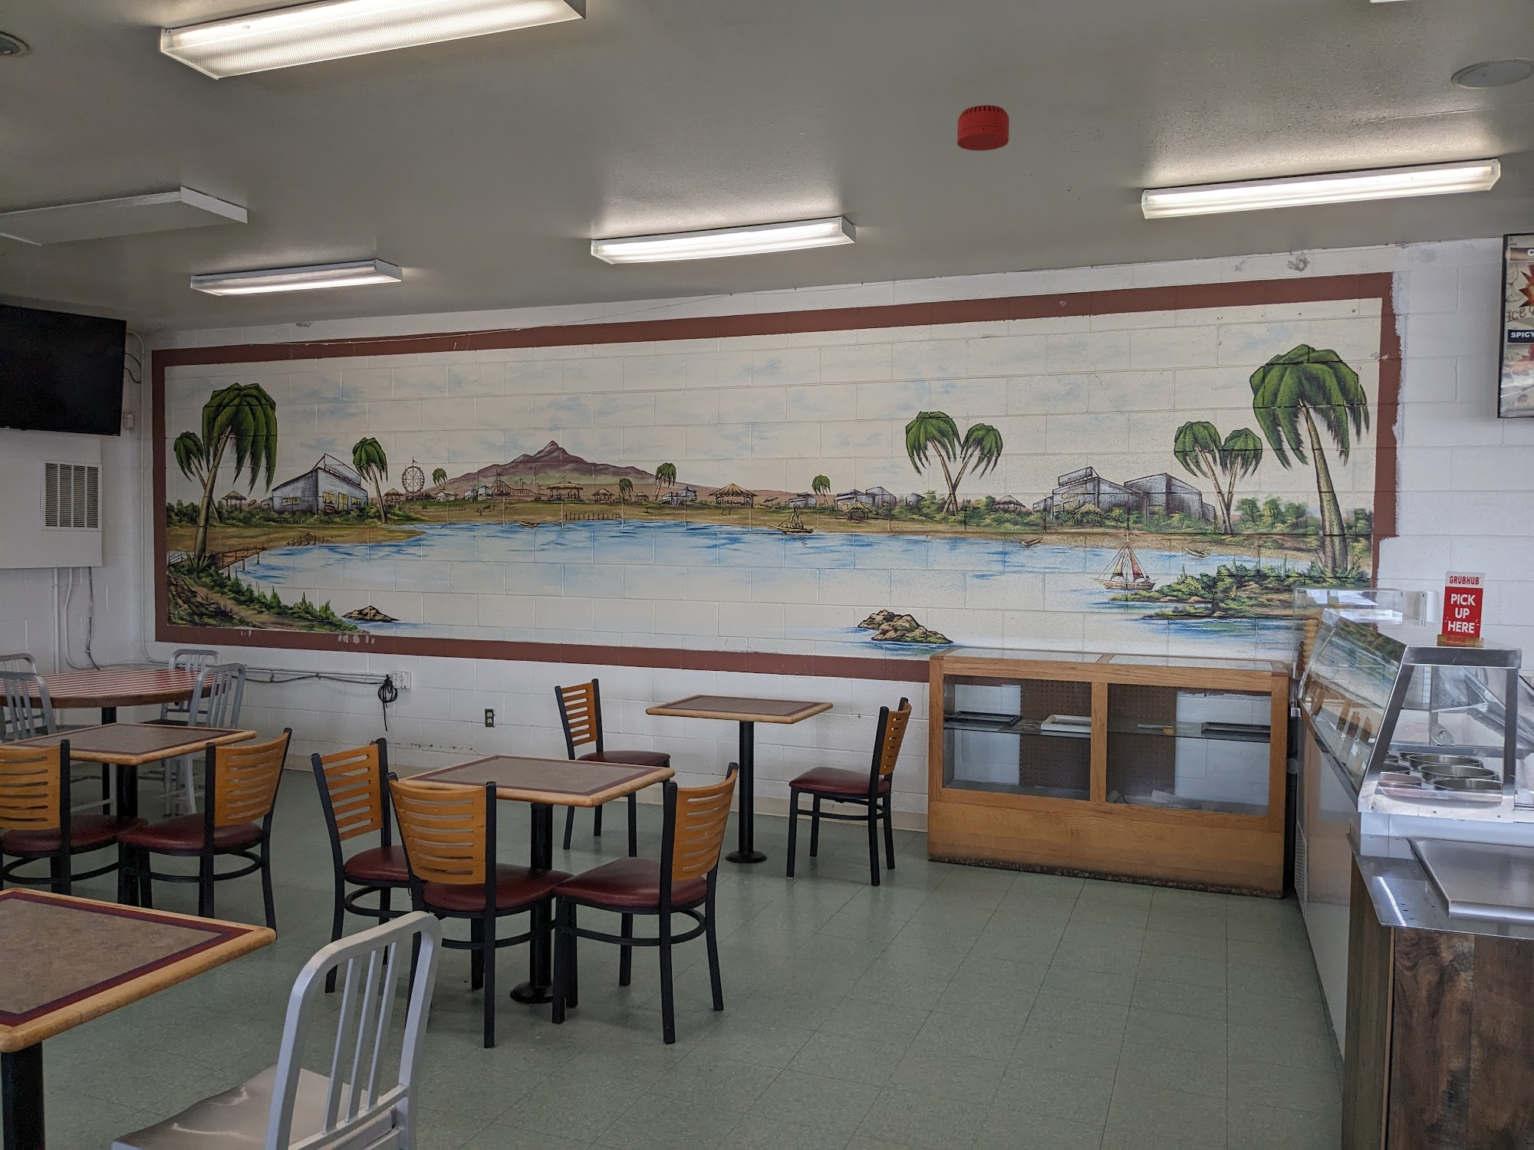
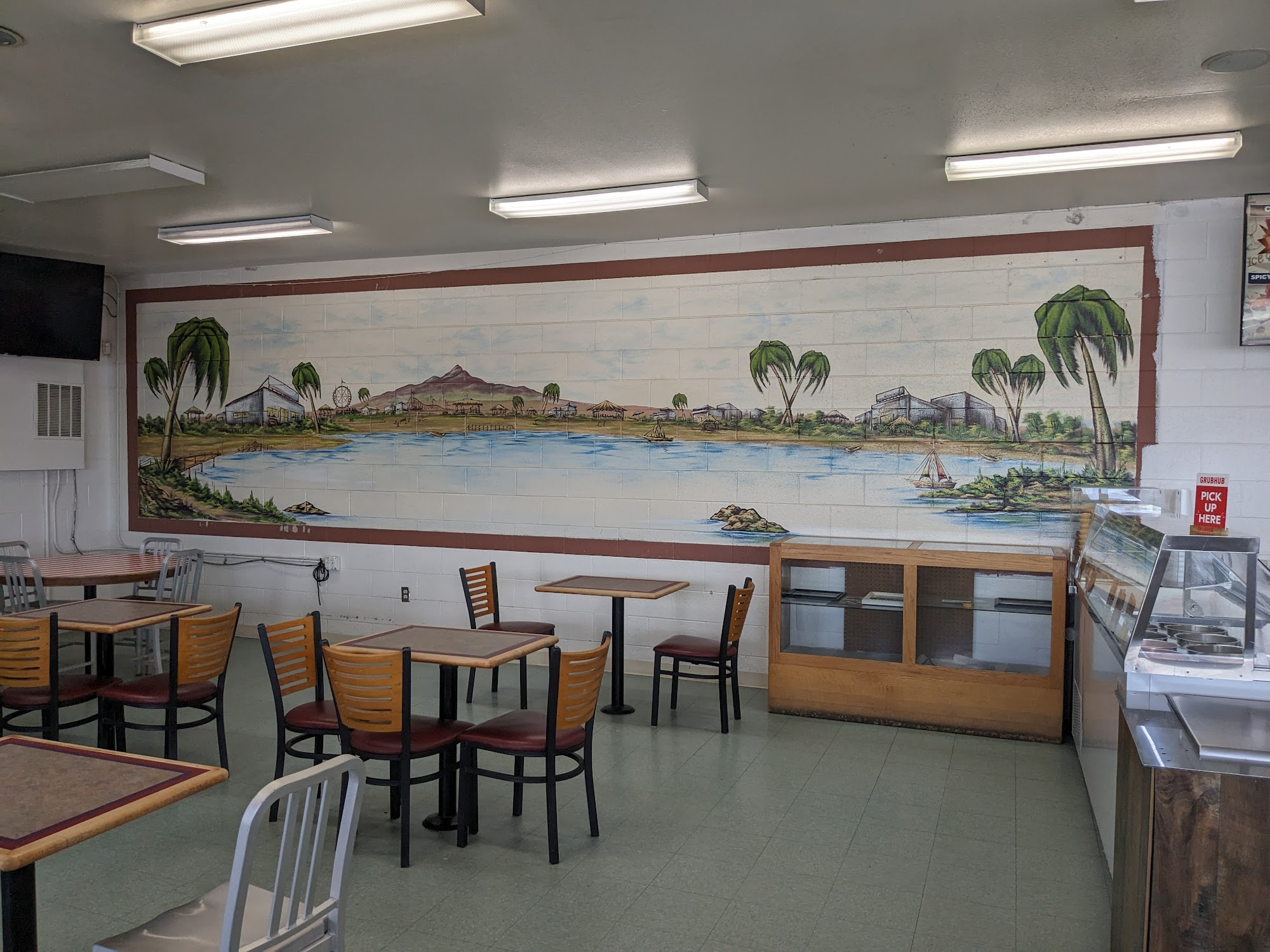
- smoke detector (982, 127)
